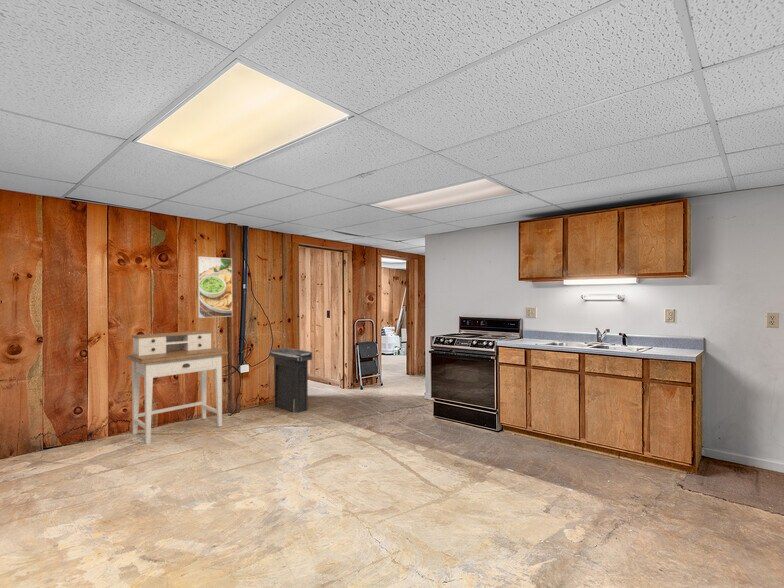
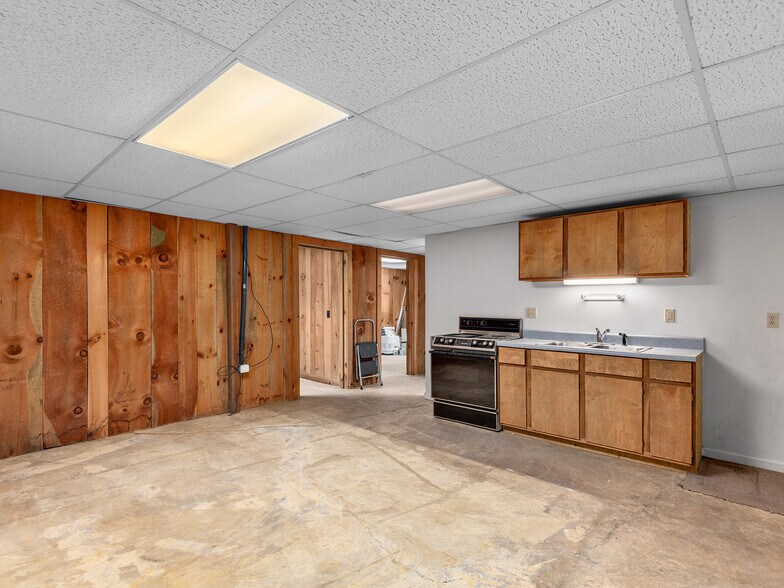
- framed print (215, 287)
- desk (176, 374)
- trash can (290, 379)
